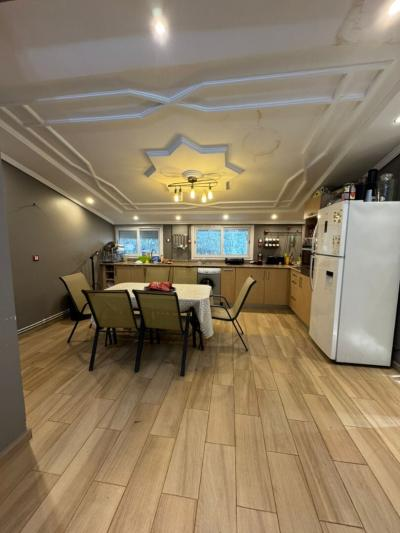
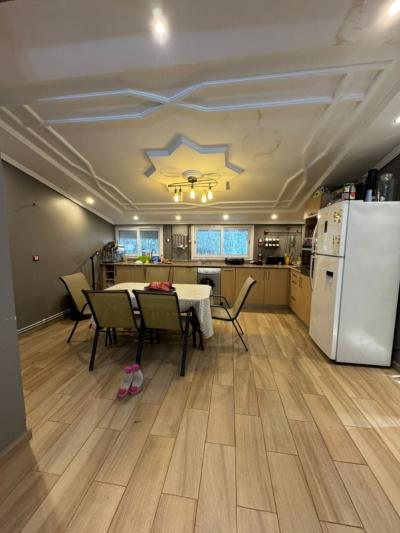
+ boots (131, 377)
